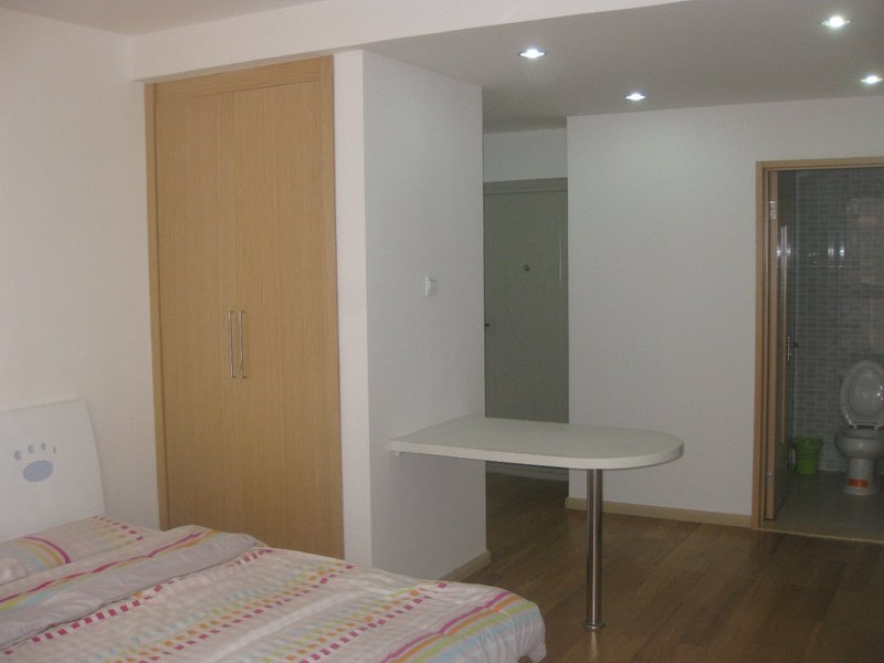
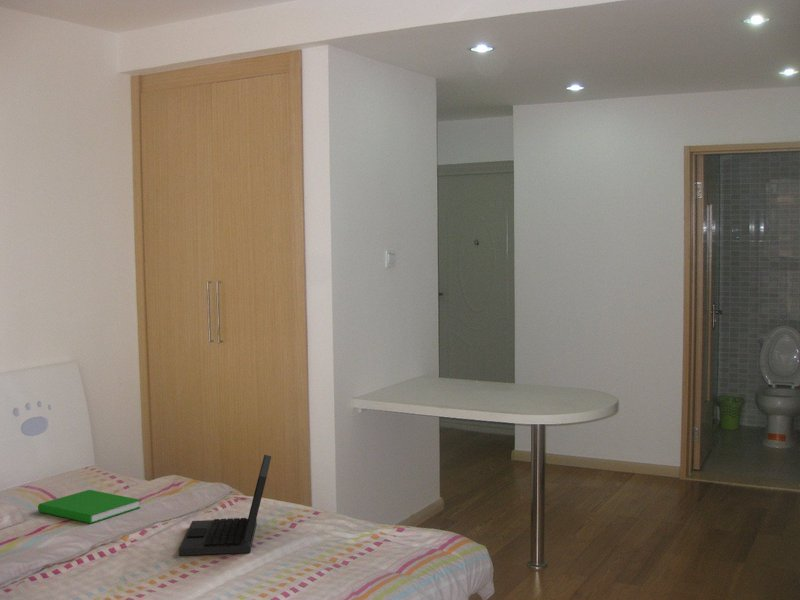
+ book (89, 505)
+ laptop (229, 518)
